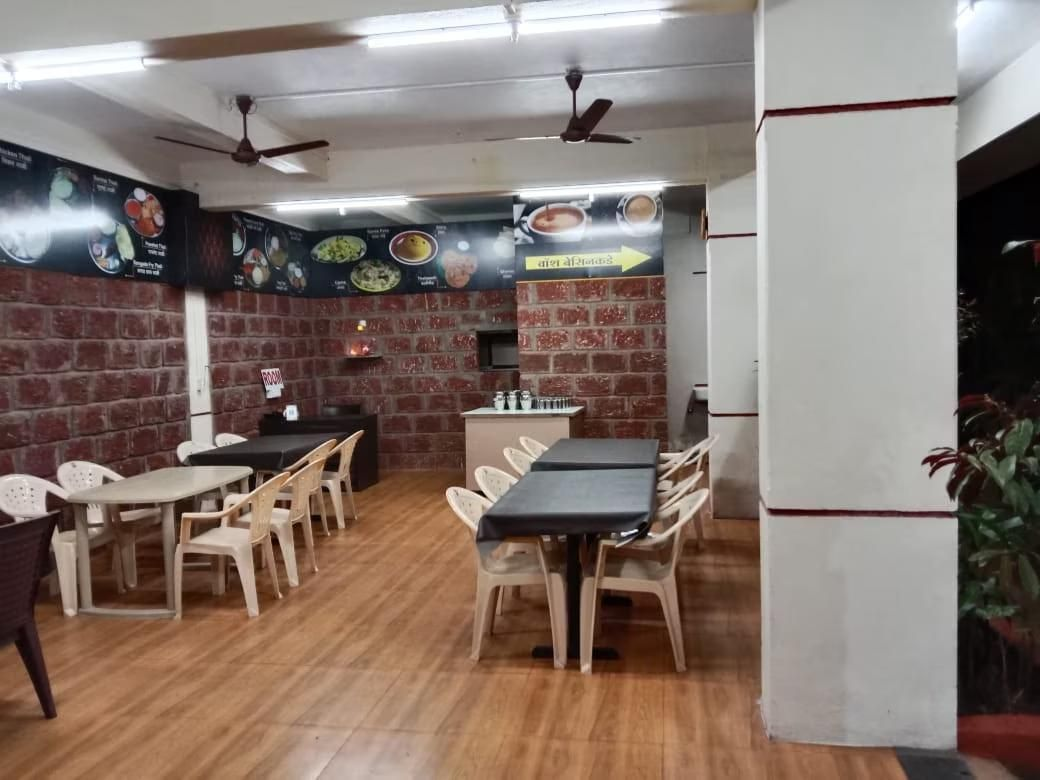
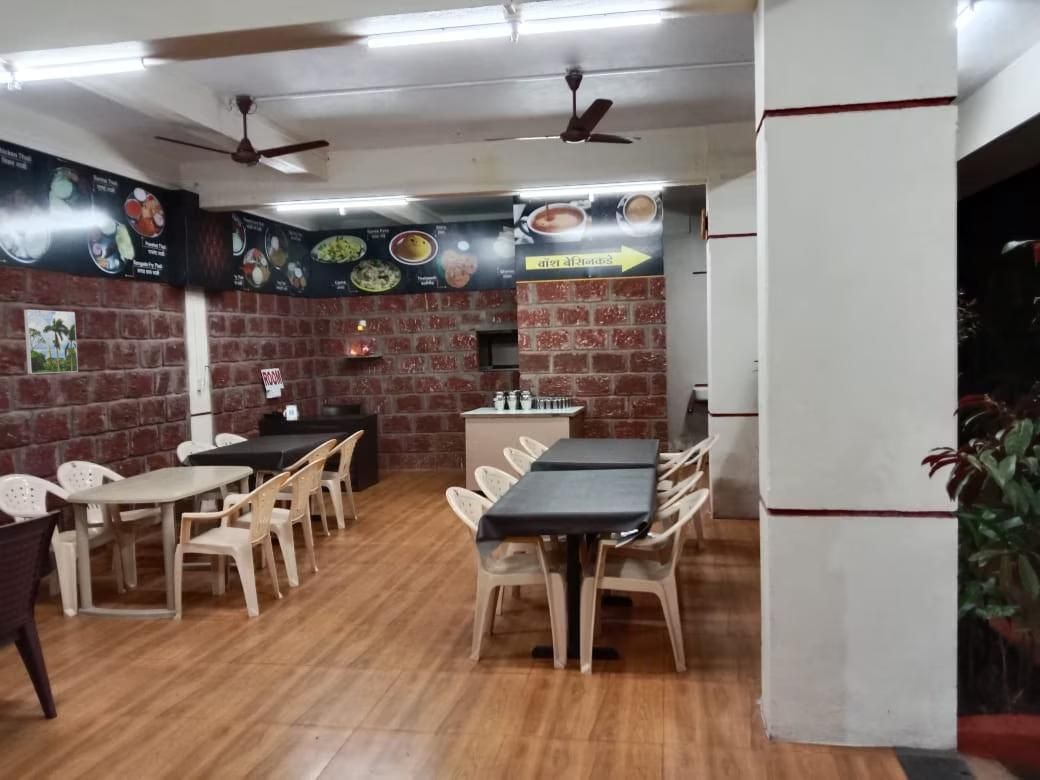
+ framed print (51, 341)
